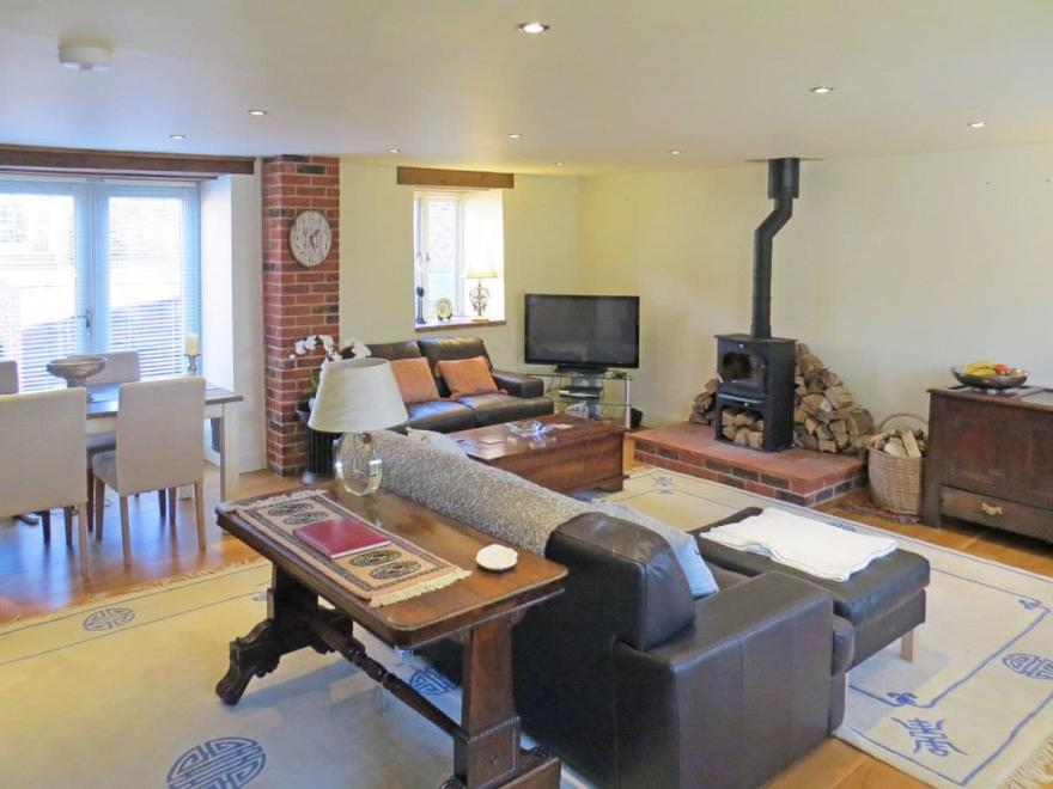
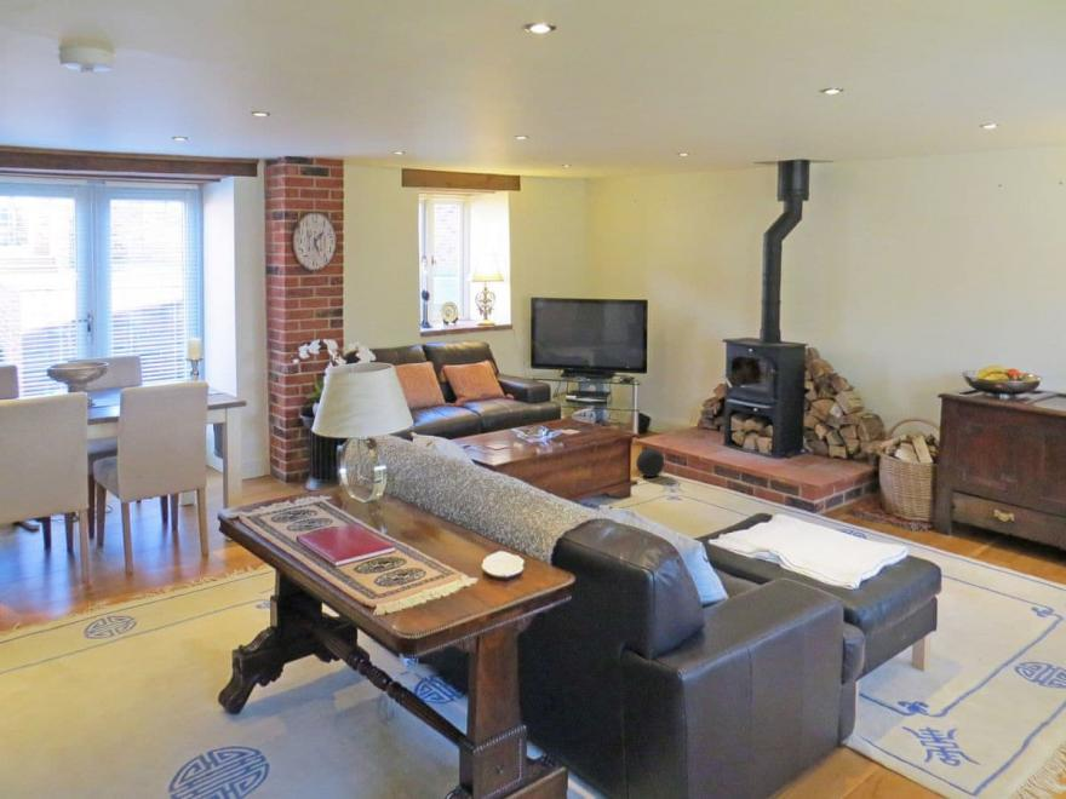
+ ball (649, 462)
